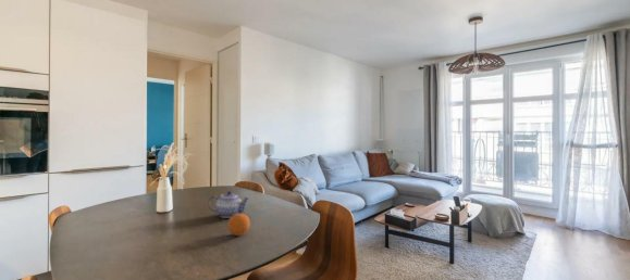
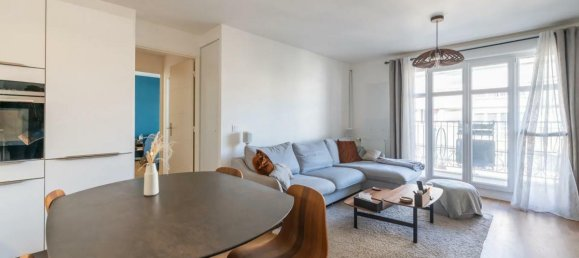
- fruit (238, 224)
- teapot (228, 203)
